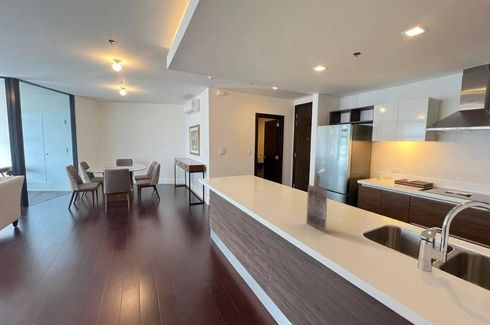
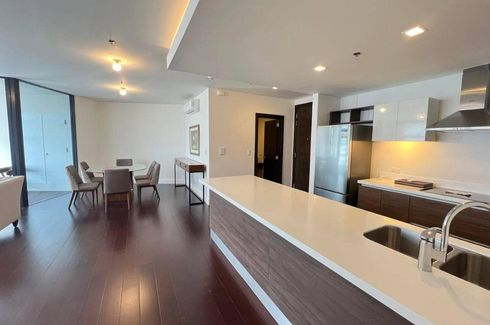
- home sign (316, 198)
